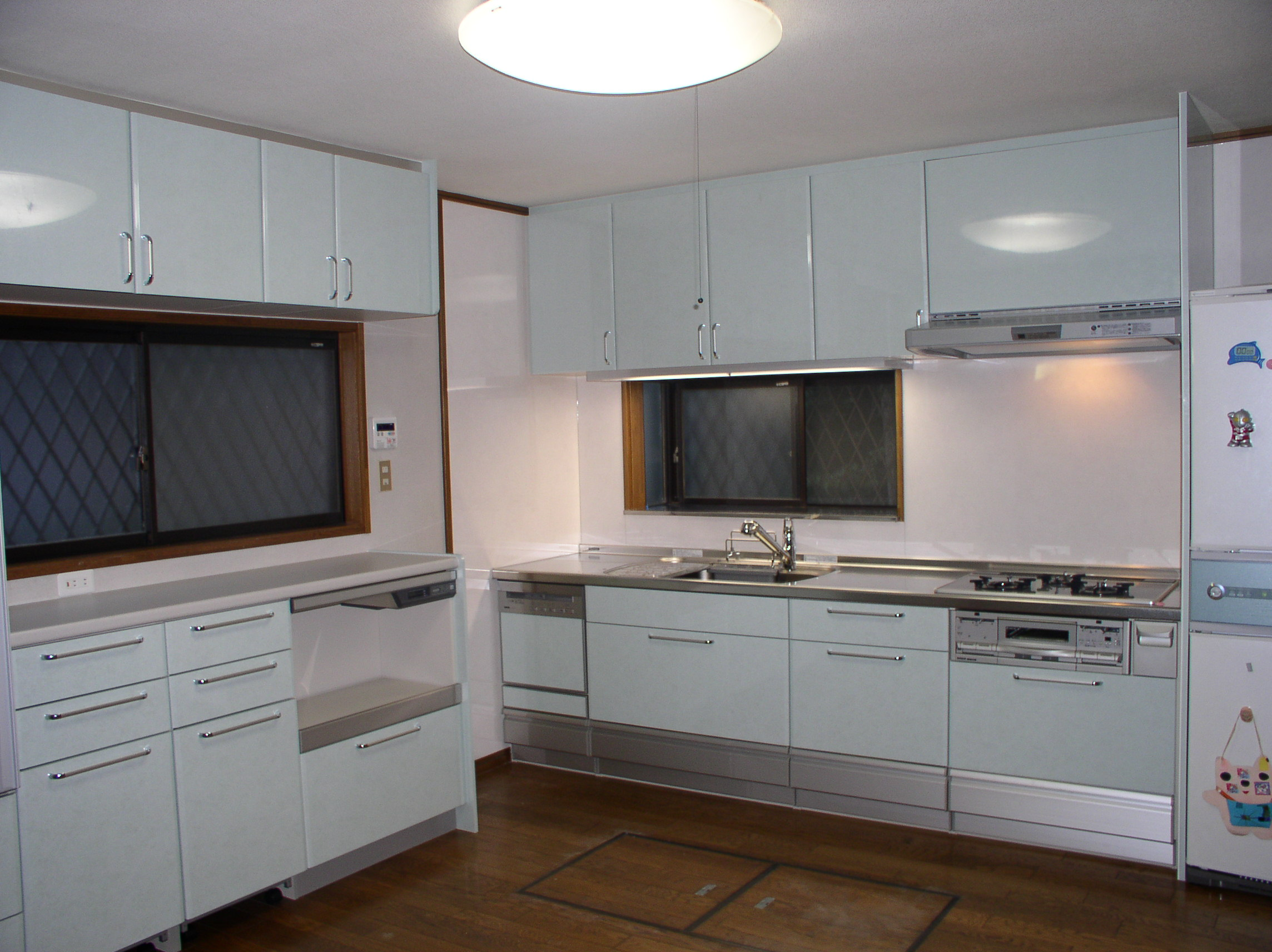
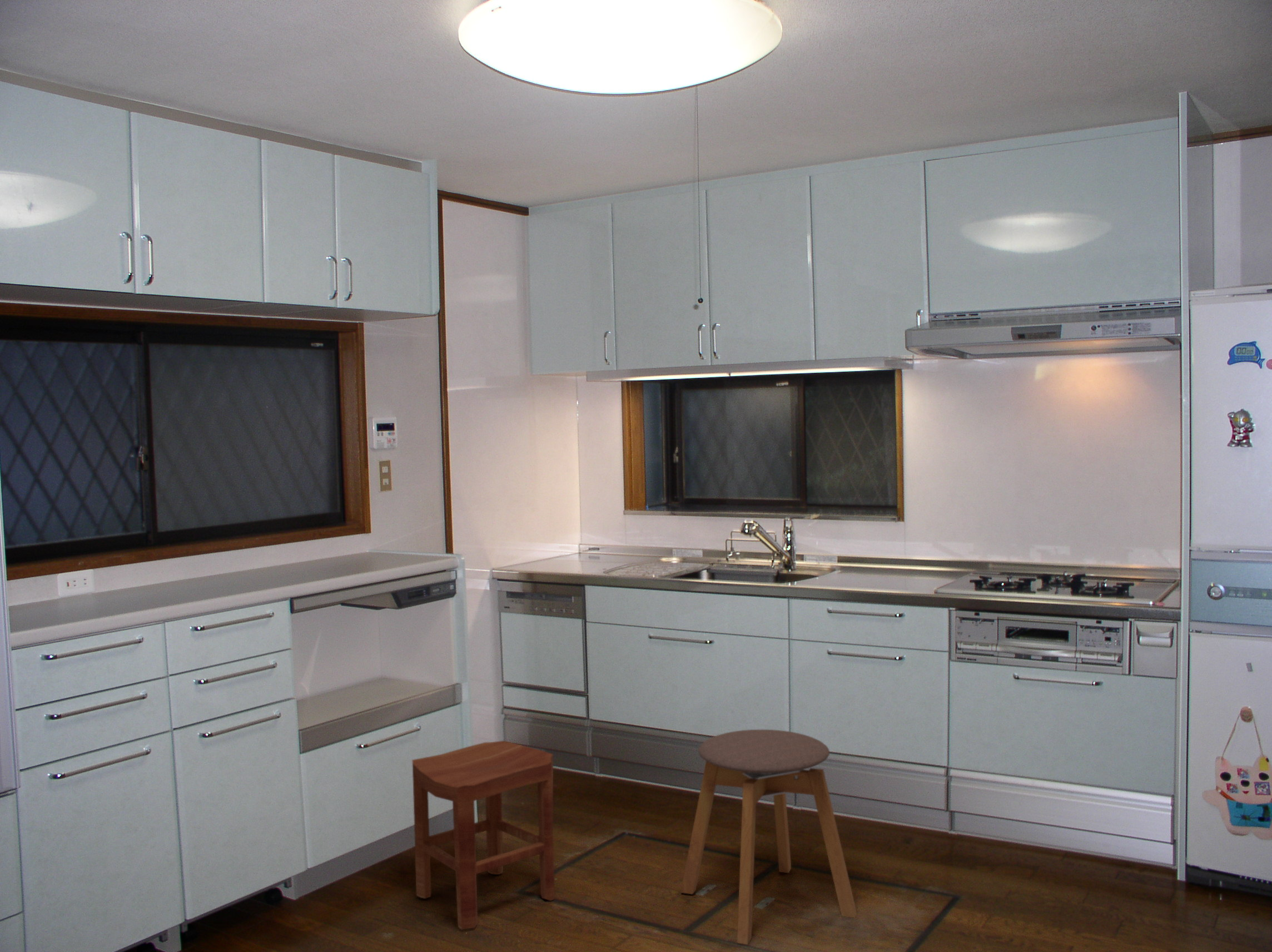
+ stool (483, 827)
+ stool (755, 822)
